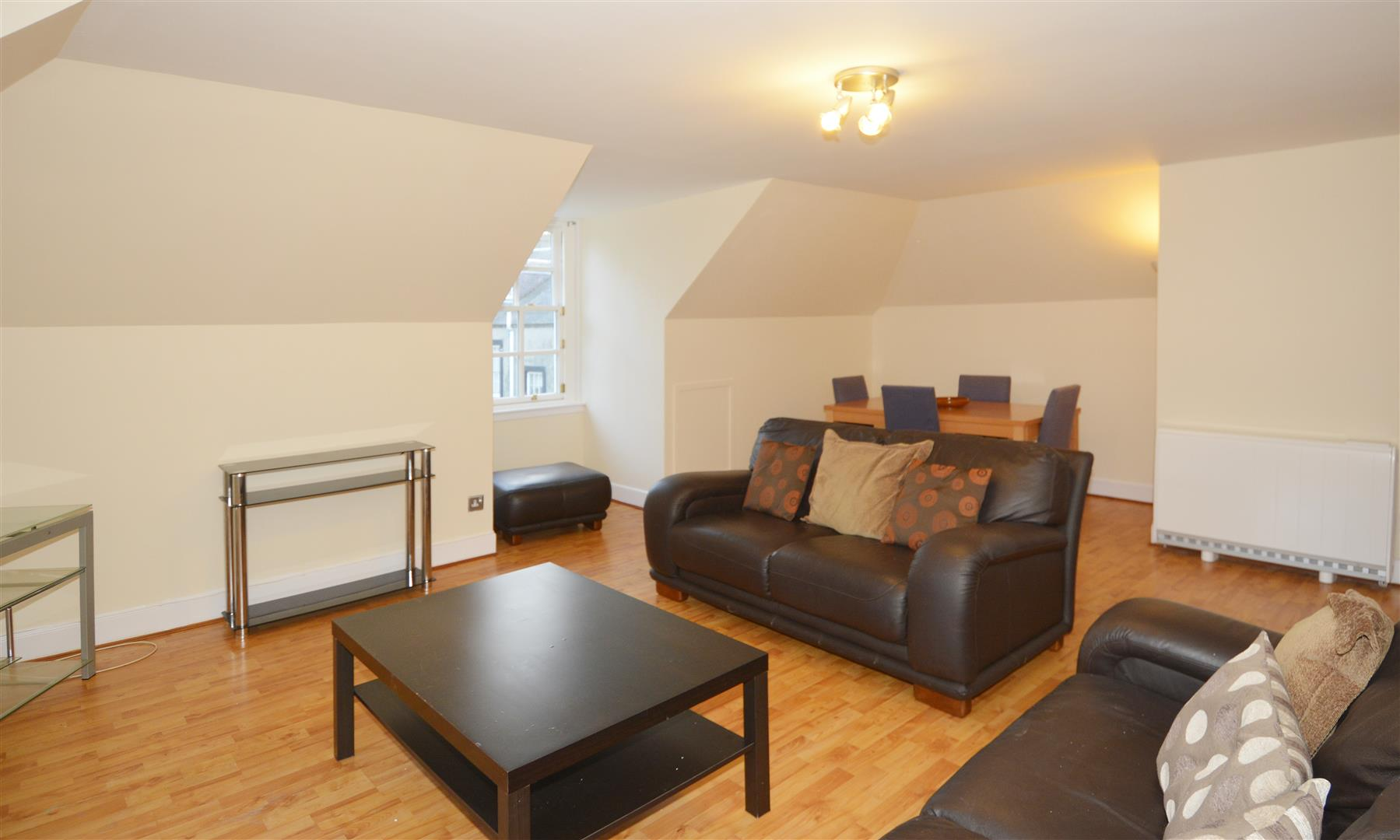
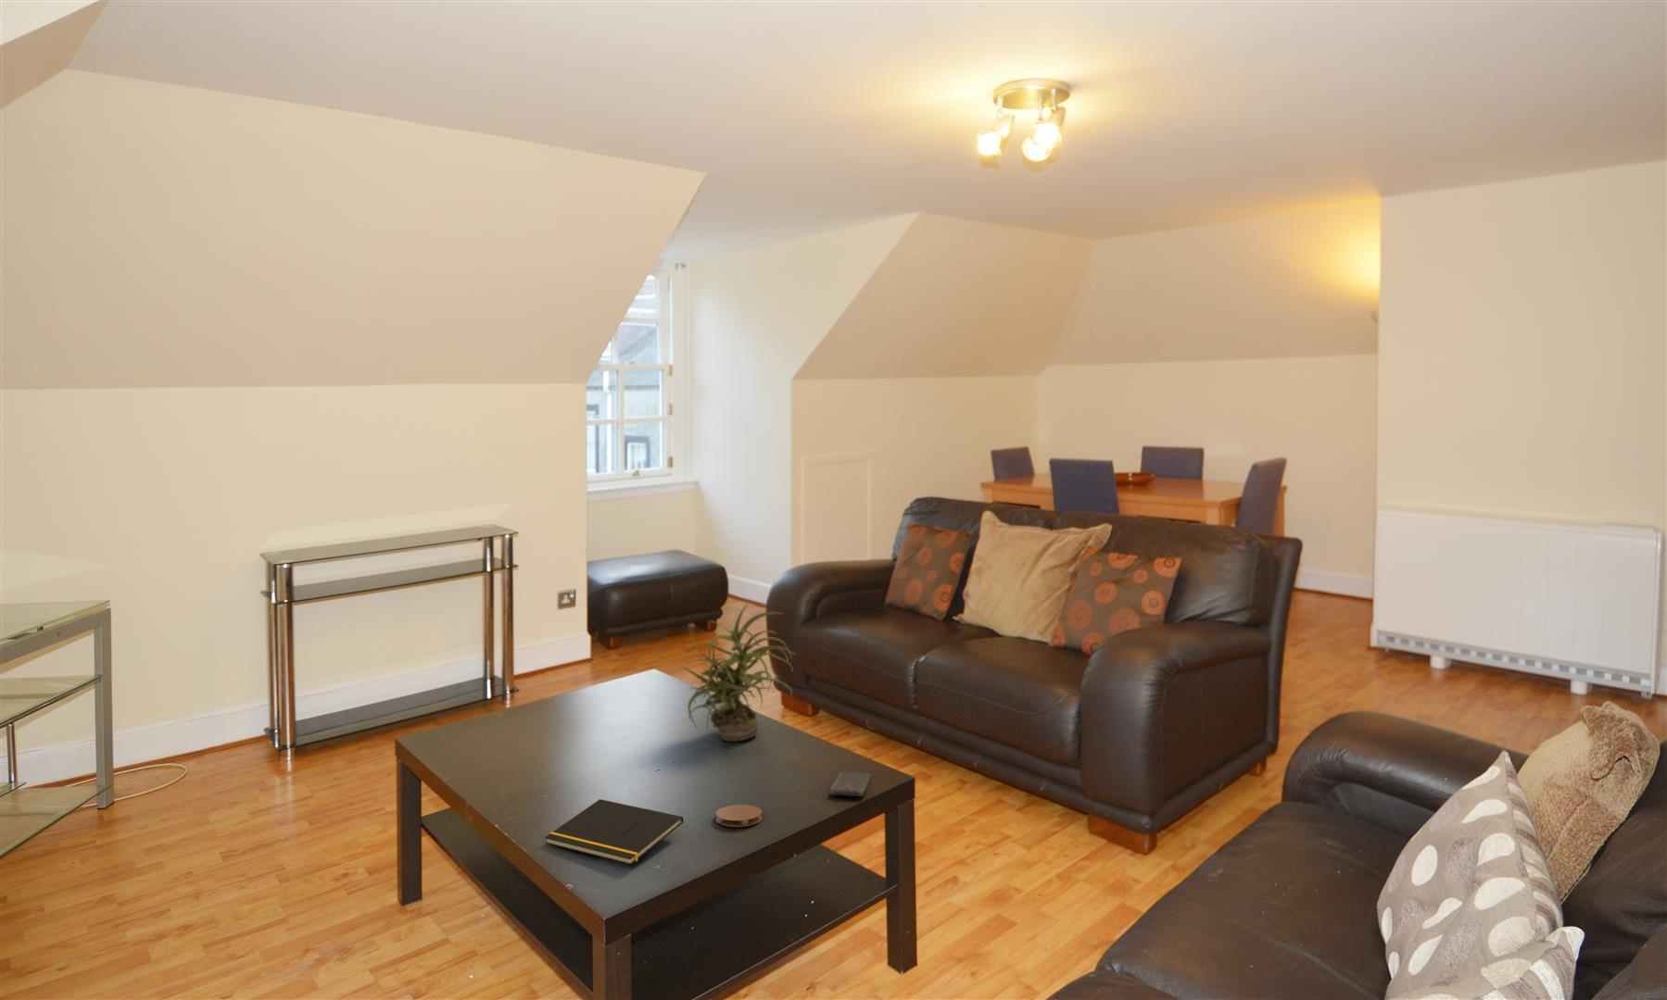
+ coaster (738, 814)
+ notepad (614, 830)
+ potted plant (741, 674)
+ smartphone (850, 782)
